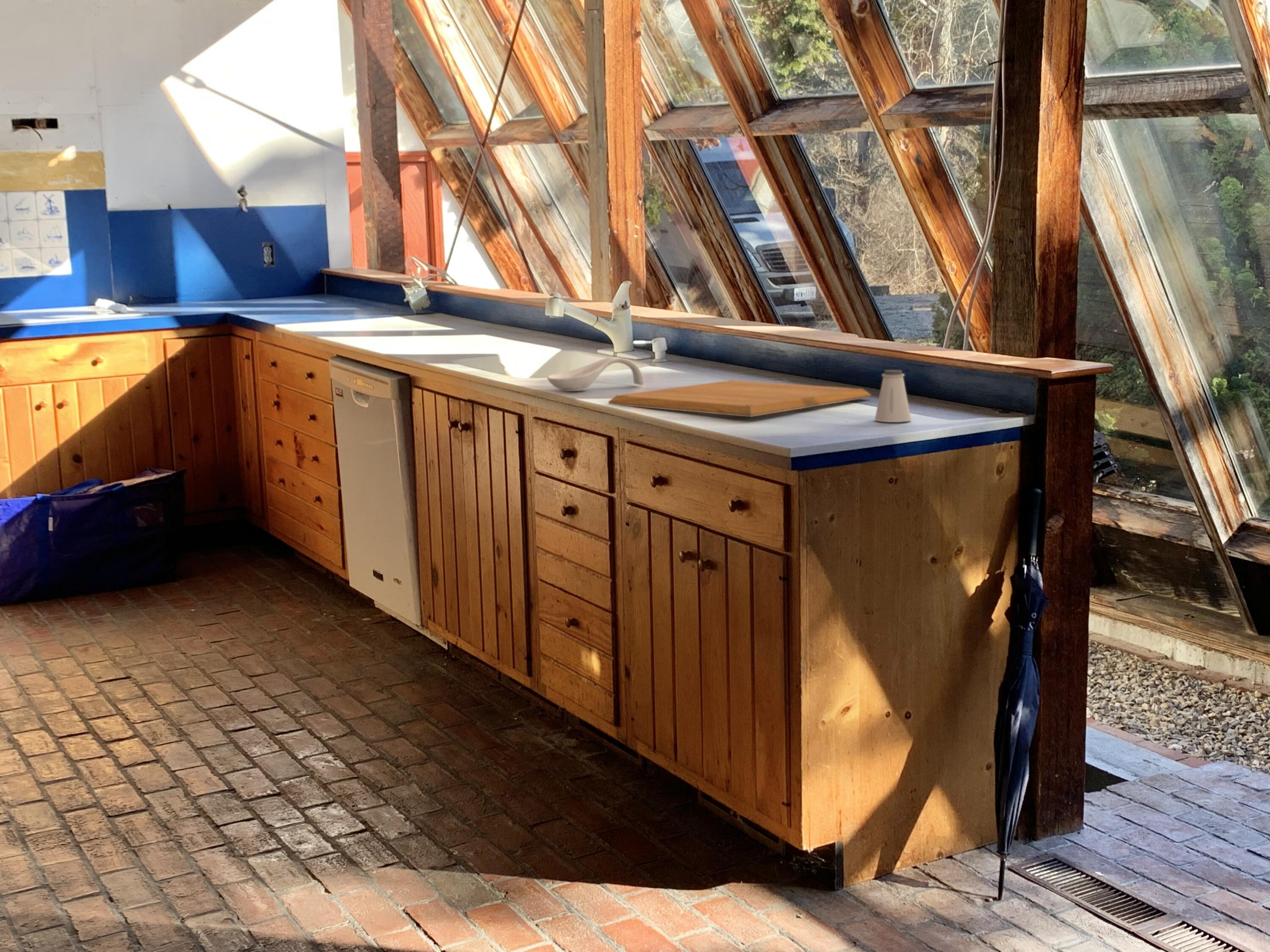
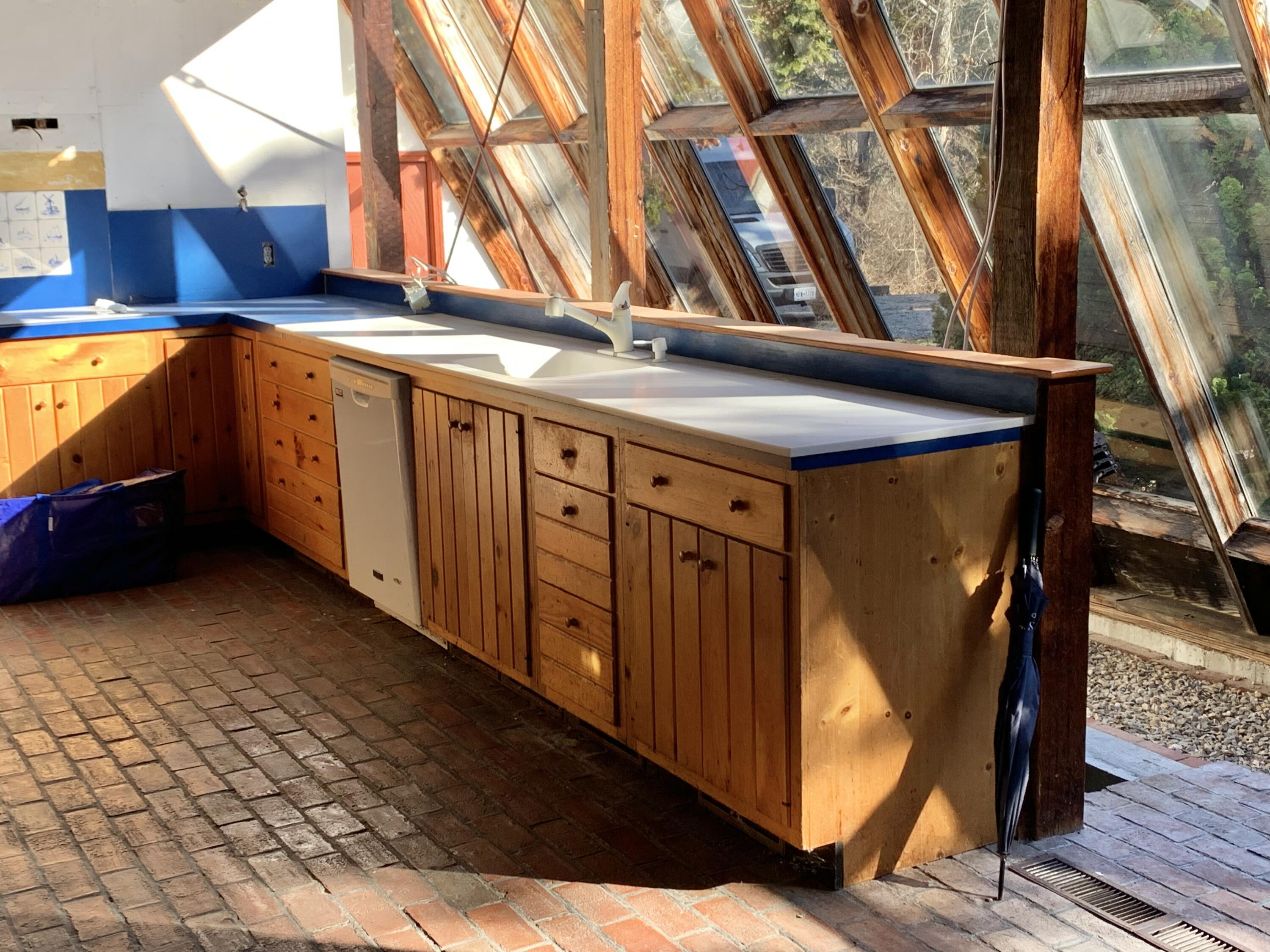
- chopping board (740, 396)
- saltshaker (893, 395)
- spoon rest (595, 374)
